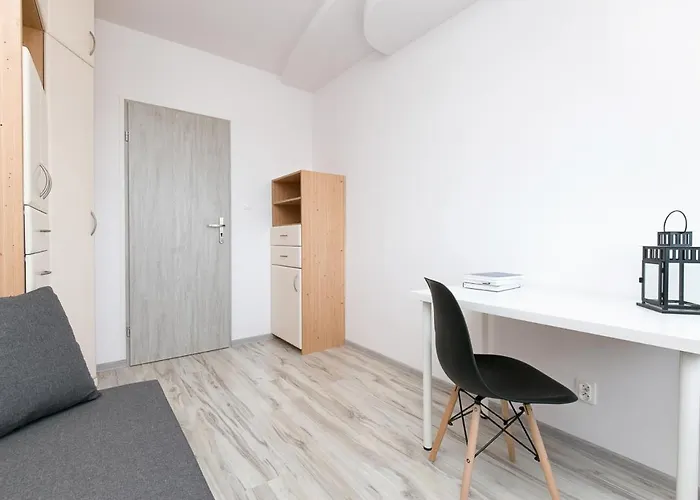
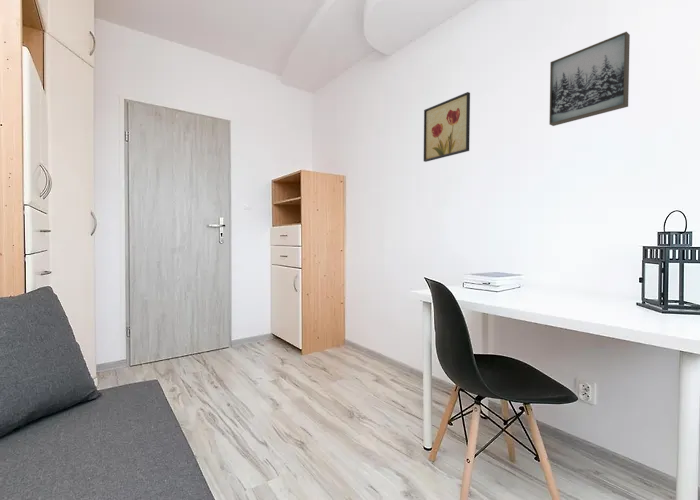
+ wall art (446, 129)
+ wall art (586, 82)
